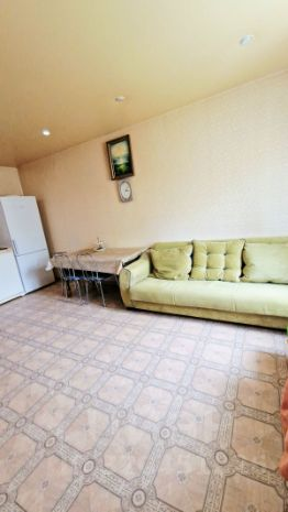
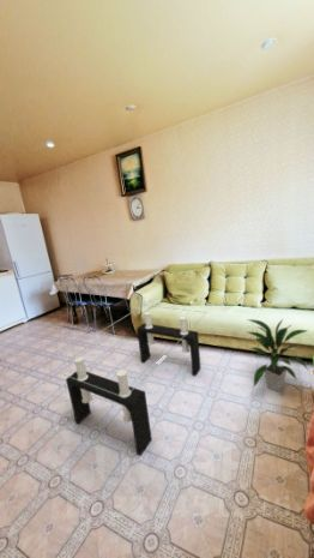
+ indoor plant (272, 353)
+ coffee table (141, 361)
